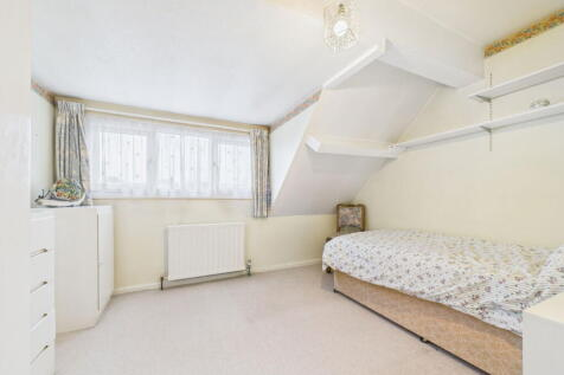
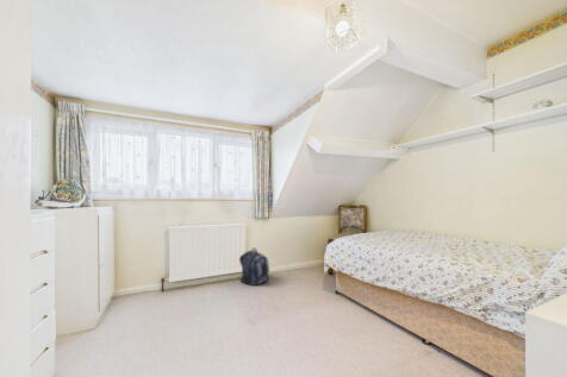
+ backpack (254, 264)
